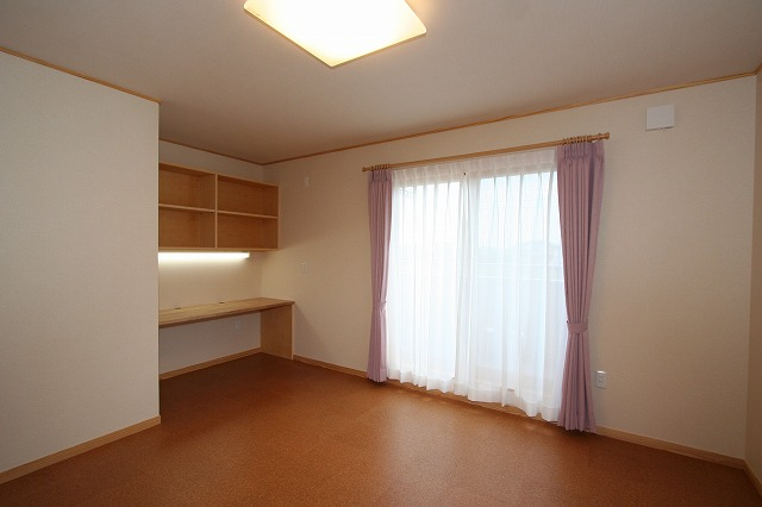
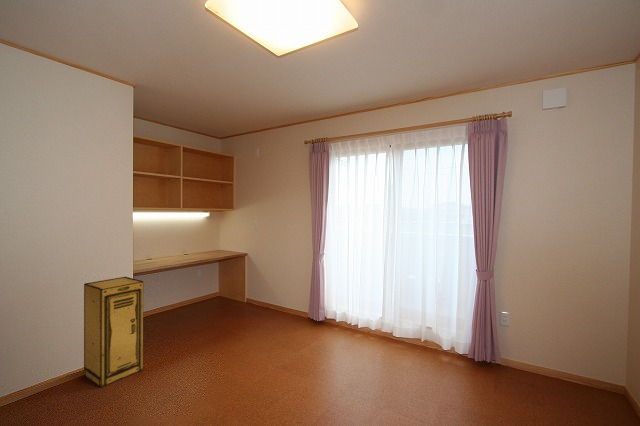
+ storage cabinet (114, 327)
